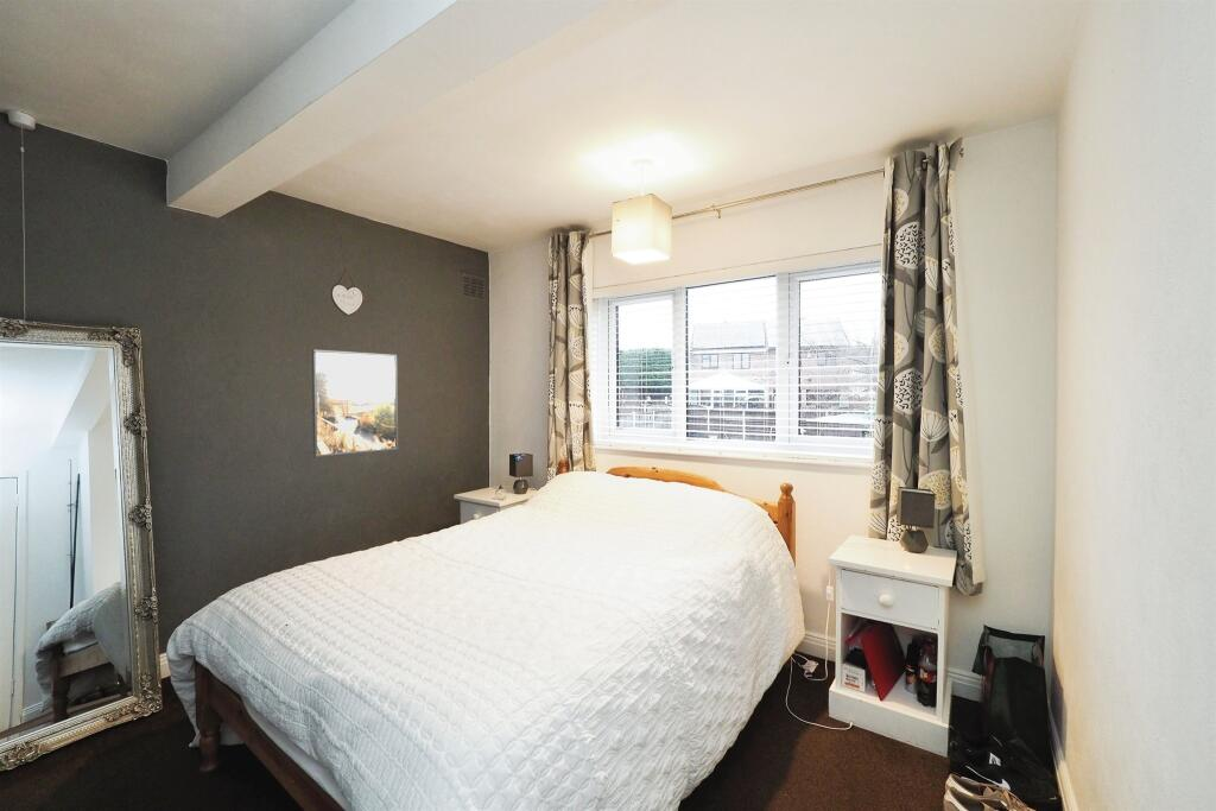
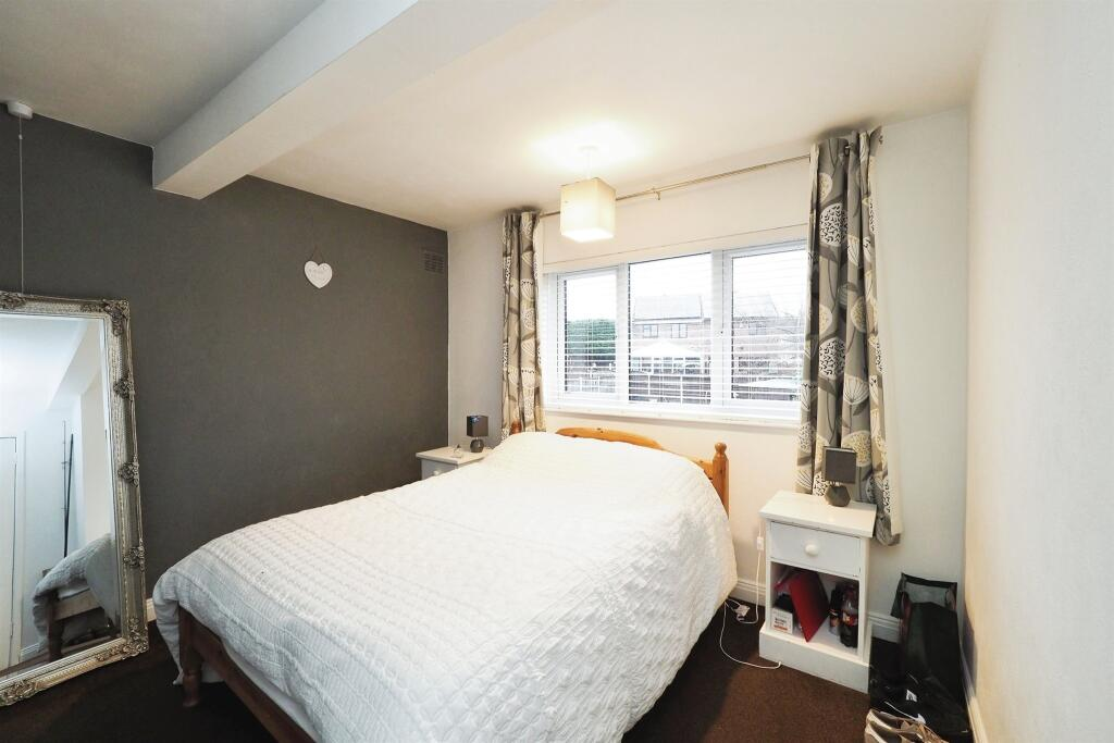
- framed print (357, 403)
